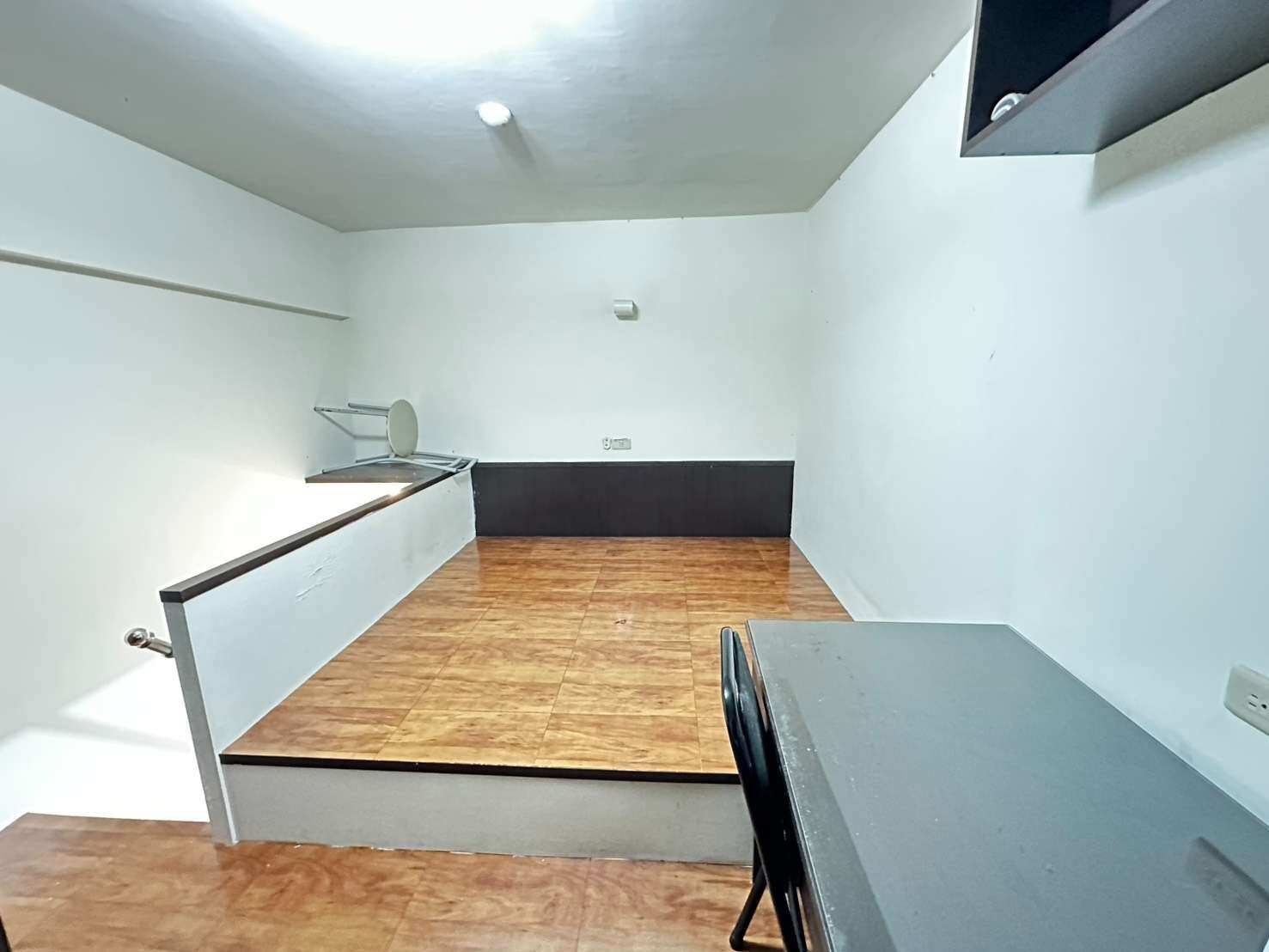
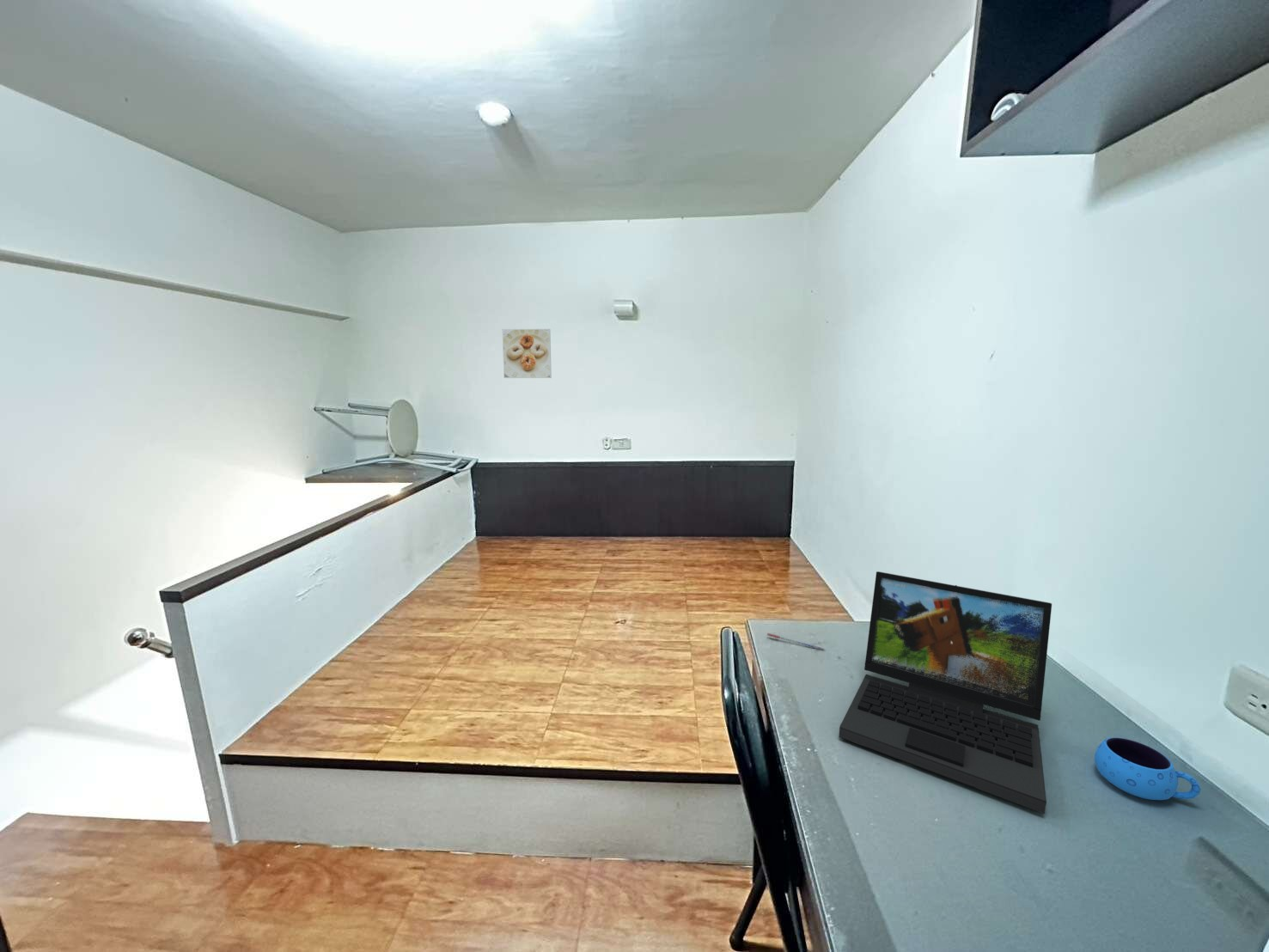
+ mug (1144, 772)
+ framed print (527, 353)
+ pen (795, 641)
+ laptop (945, 667)
